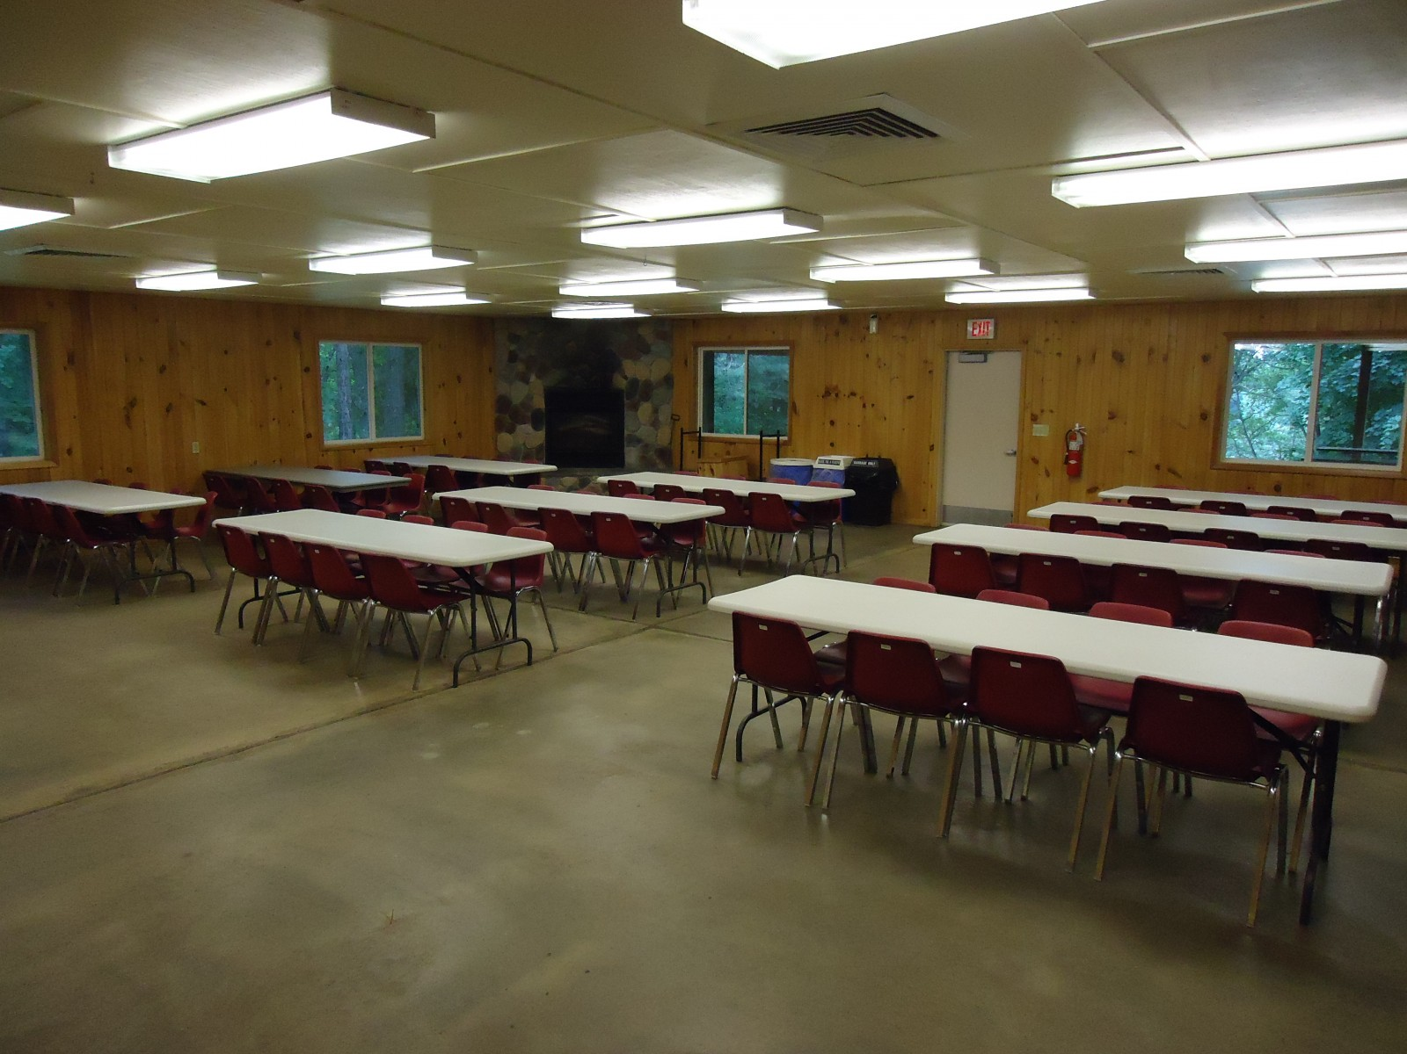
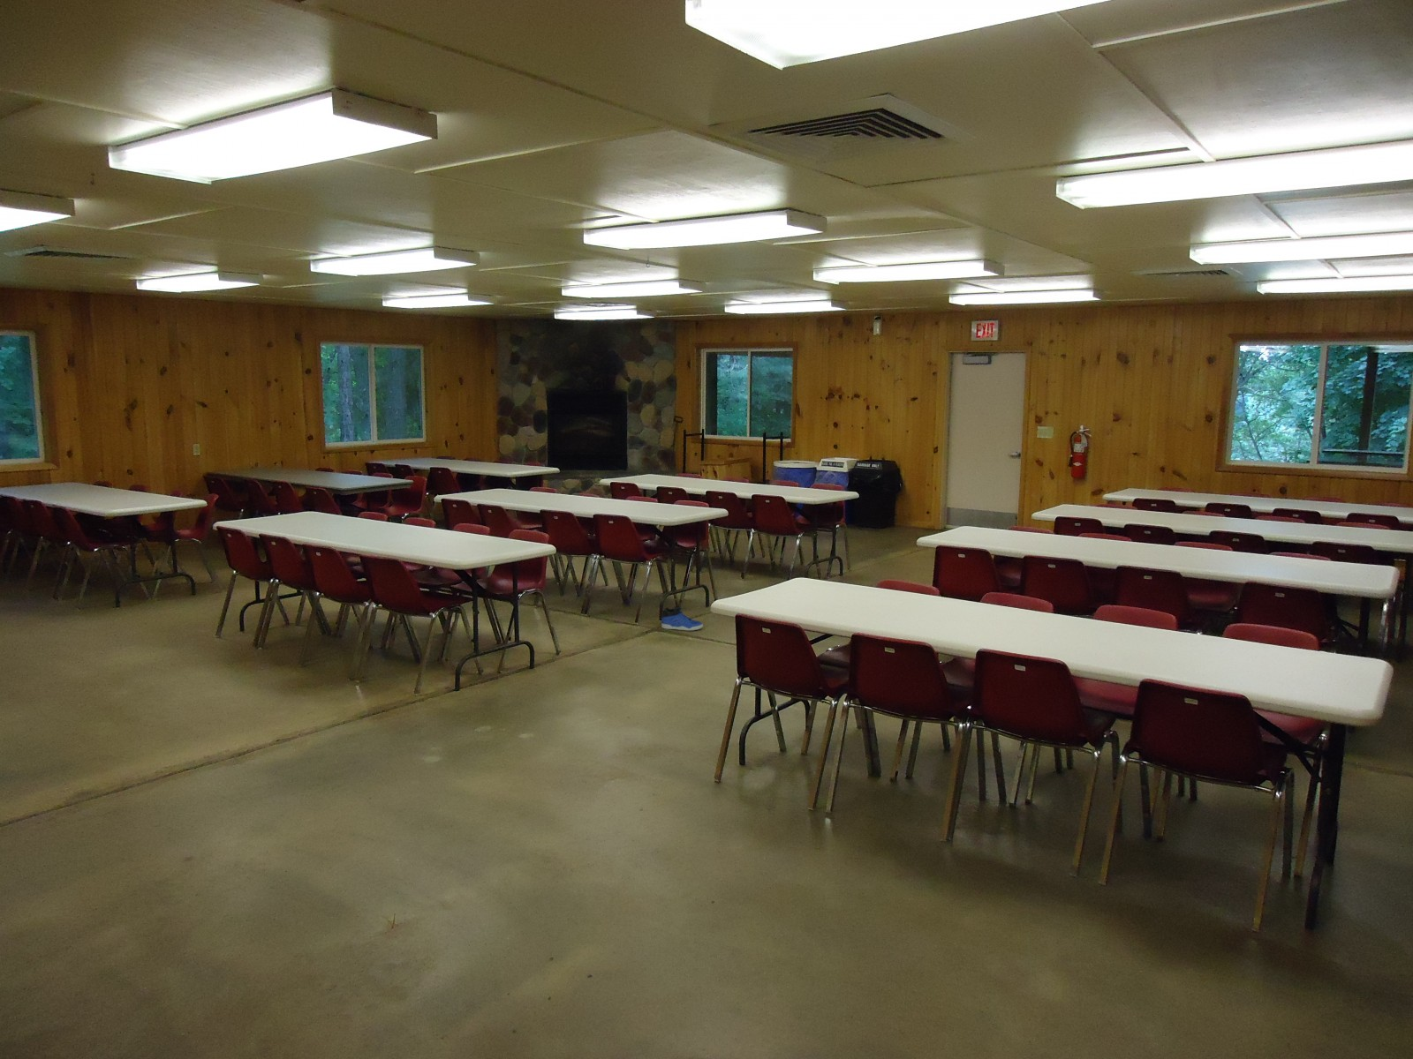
+ sneaker (682, 617)
